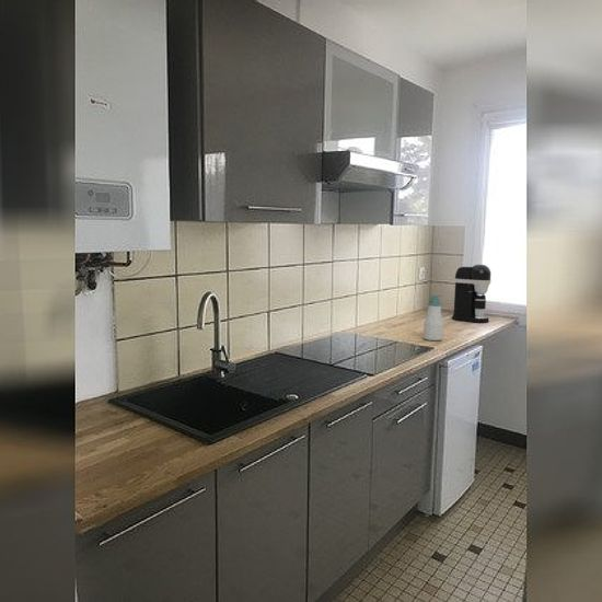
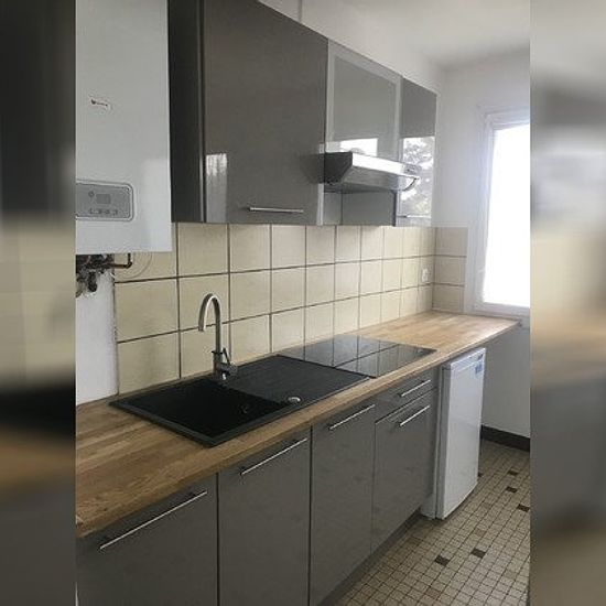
- coffee maker (472, 292)
- soap bottle (433, 316)
